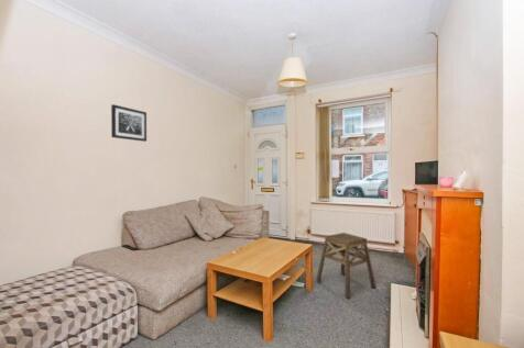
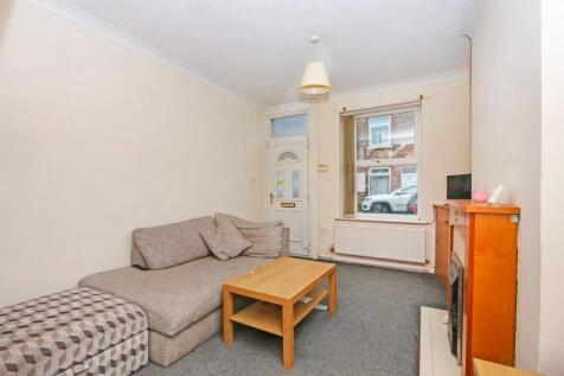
- stool (345, 260)
- wall art (130, 124)
